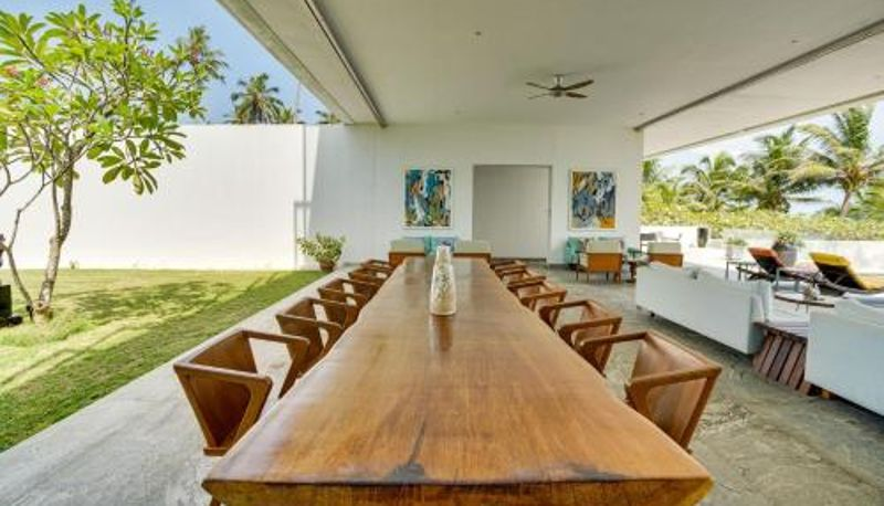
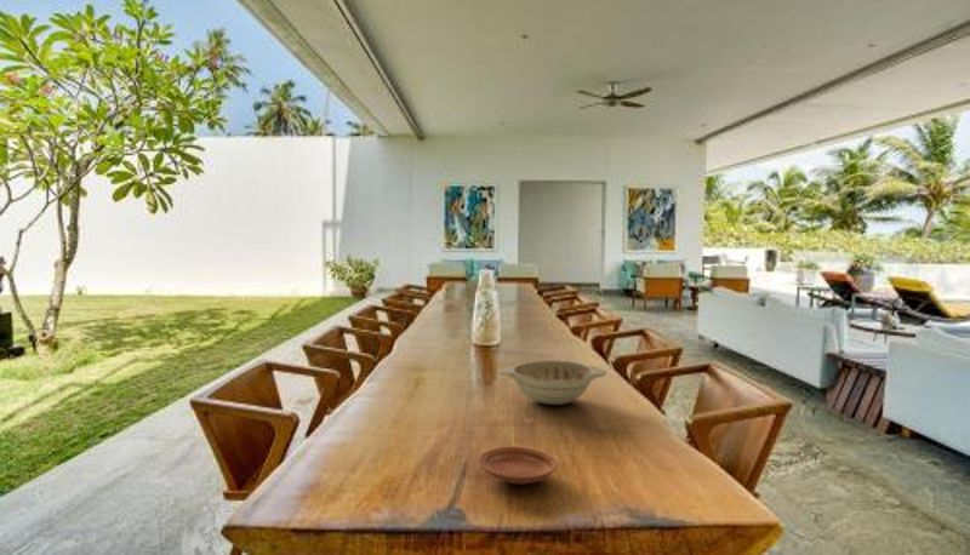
+ decorative bowl (550, 383)
+ plate (517, 469)
